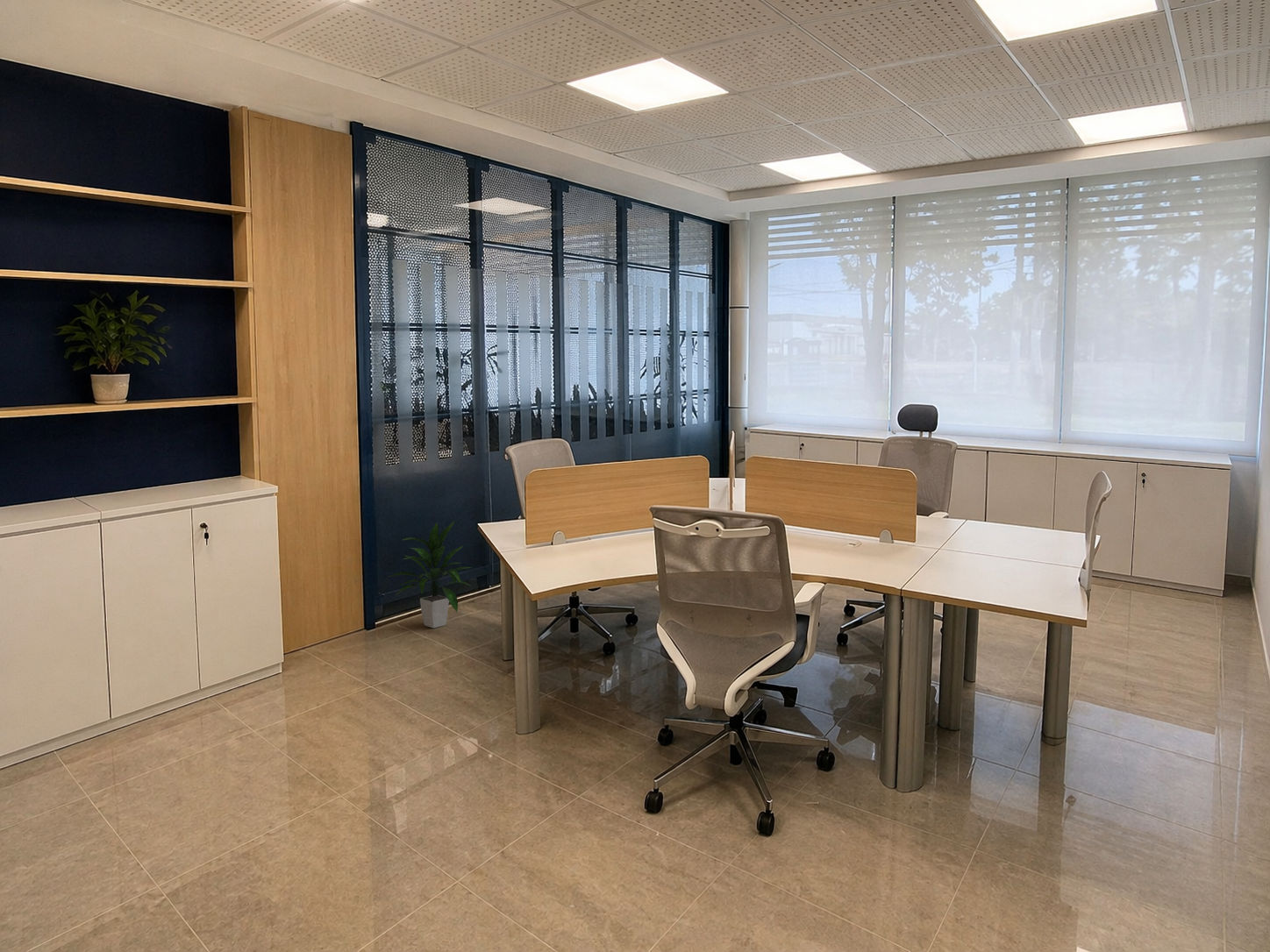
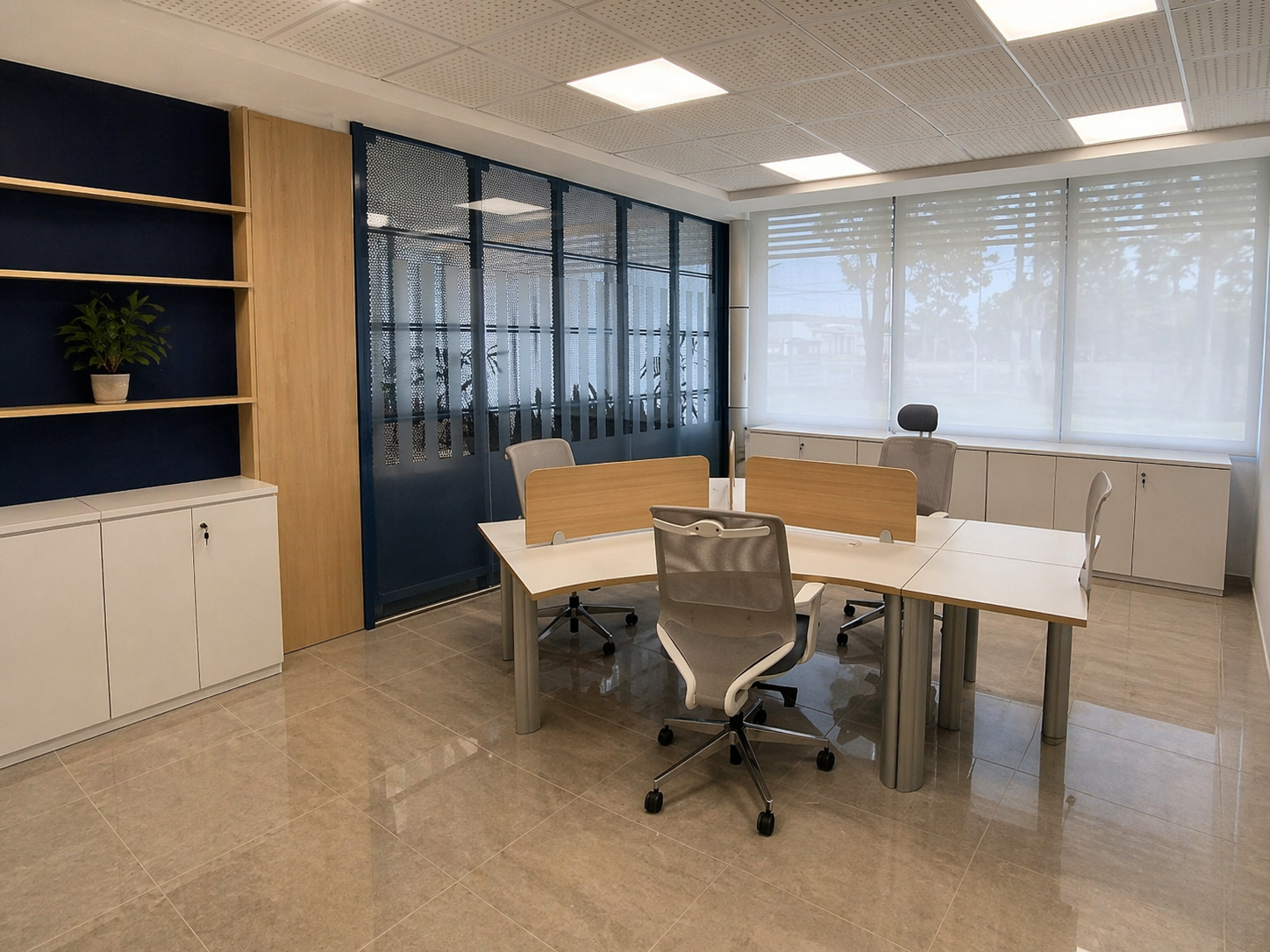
- indoor plant (434, 575)
